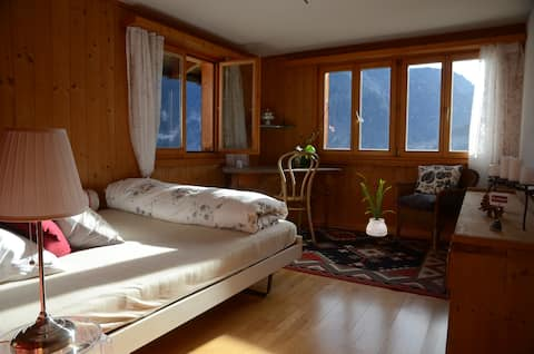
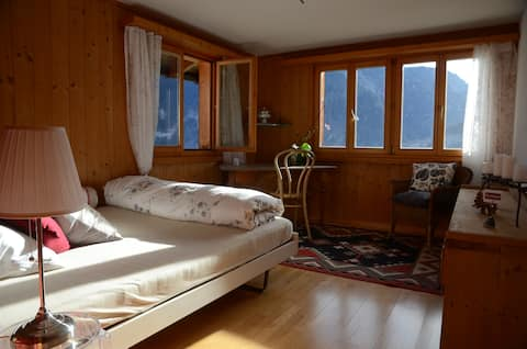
- house plant (373, 204)
